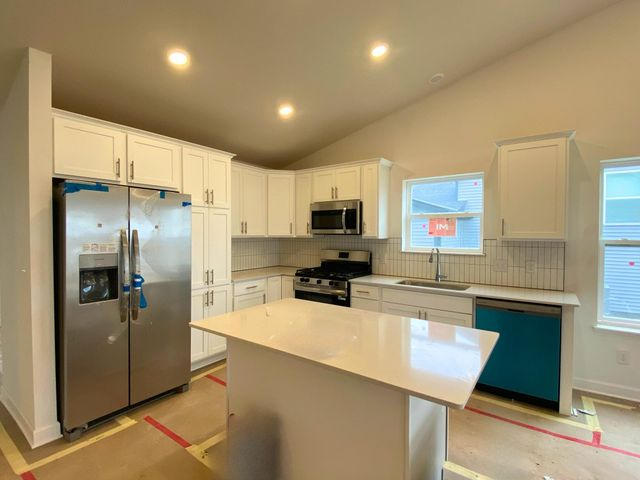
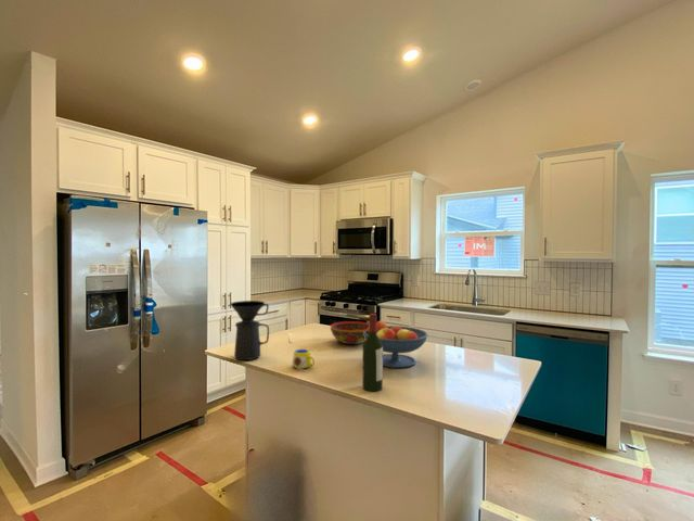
+ coffee maker (247, 330)
+ mug (304, 358)
+ wine bottle (372, 351)
+ bowl (351, 333)
+ fruit bowl (395, 341)
